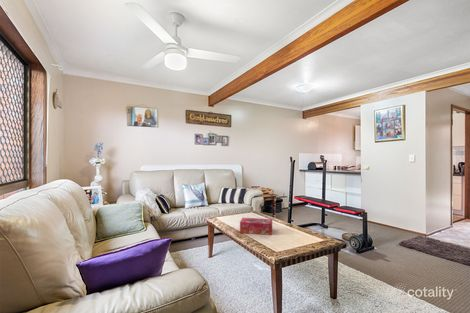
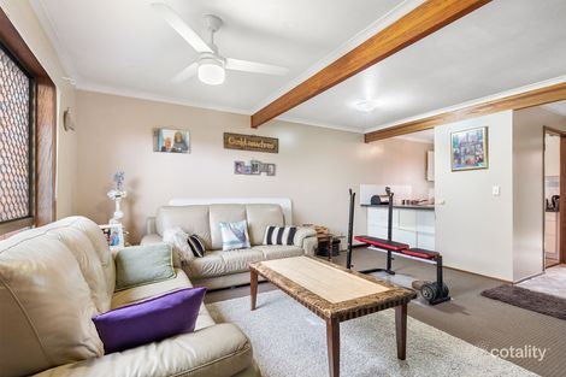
- tissue box (256, 225)
